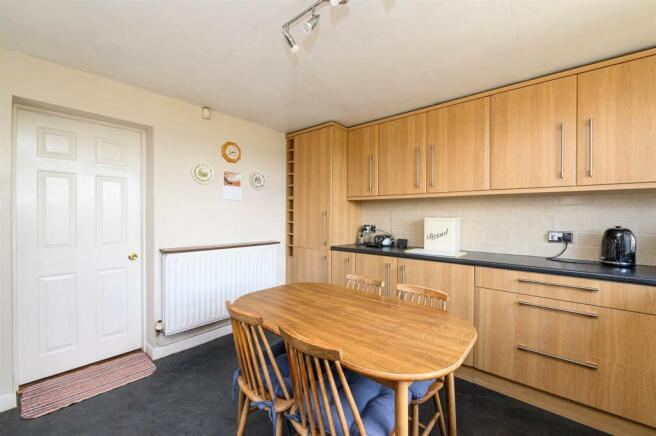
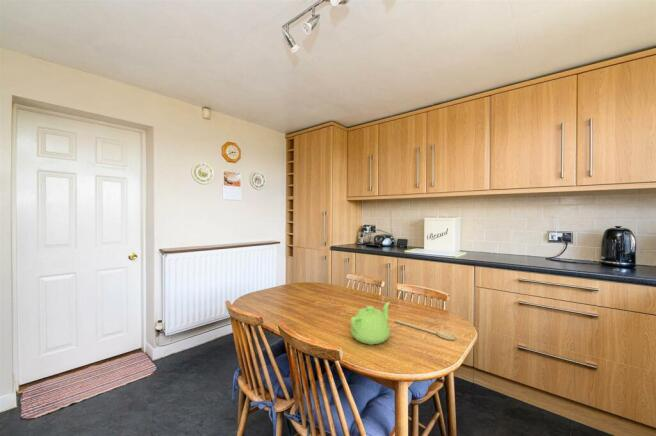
+ teapot (371, 322)
+ spoon (422, 328)
